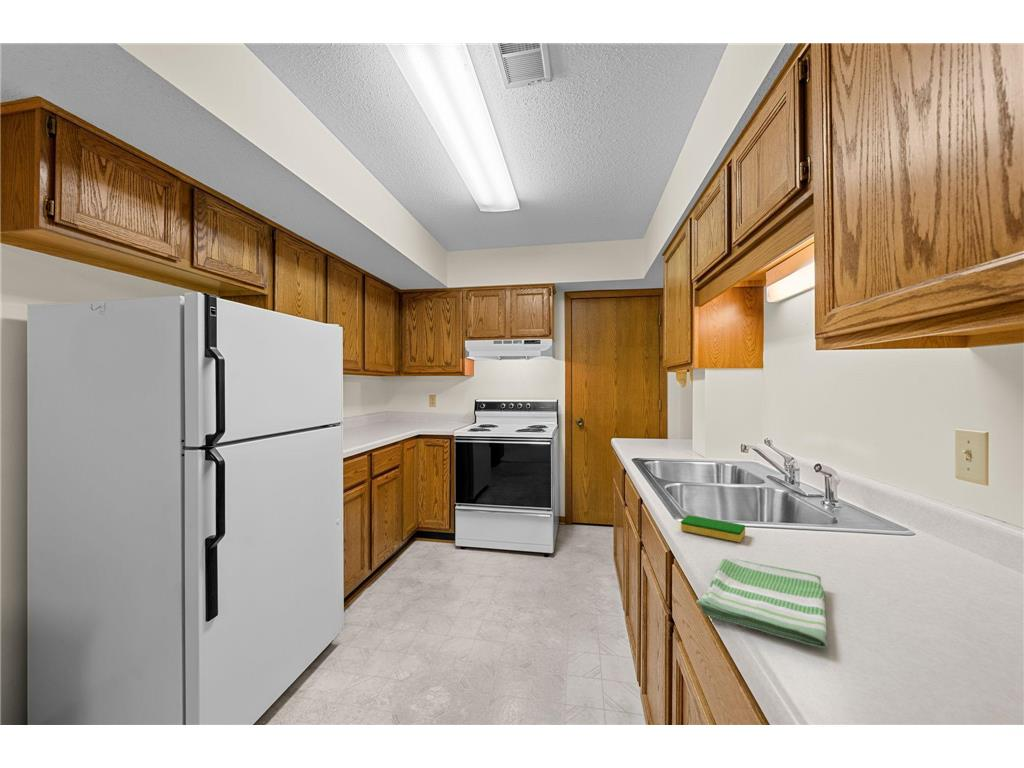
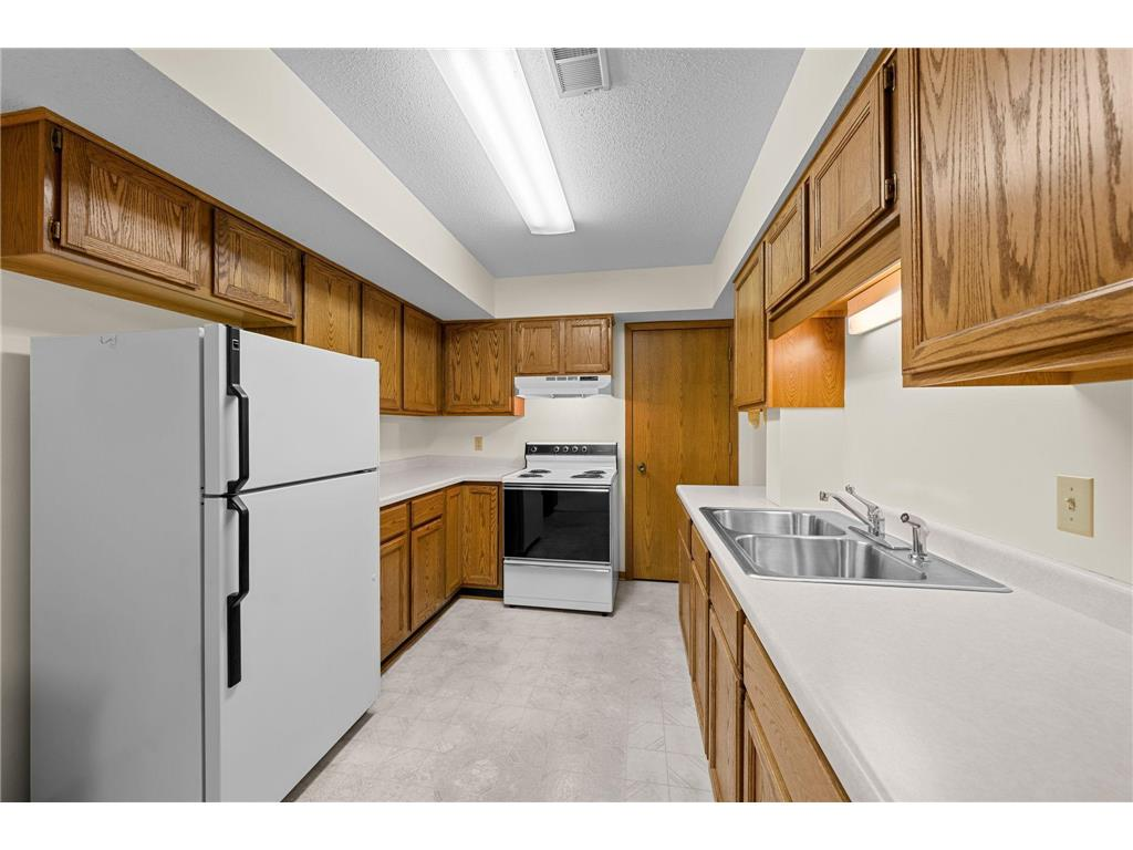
- dish towel (763, 592)
- dish sponge (712, 527)
